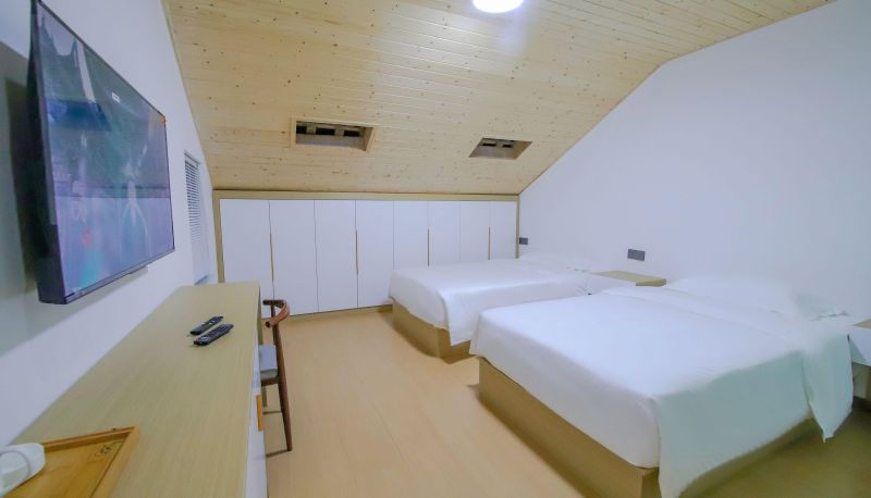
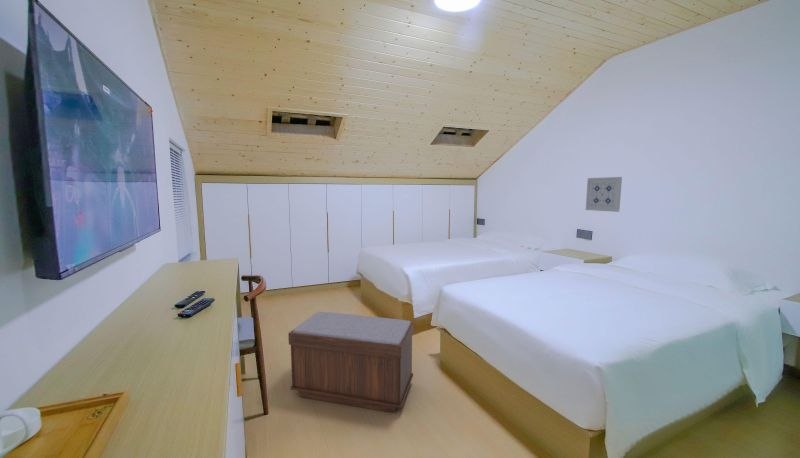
+ wall art (602, 194)
+ bench (354, 356)
